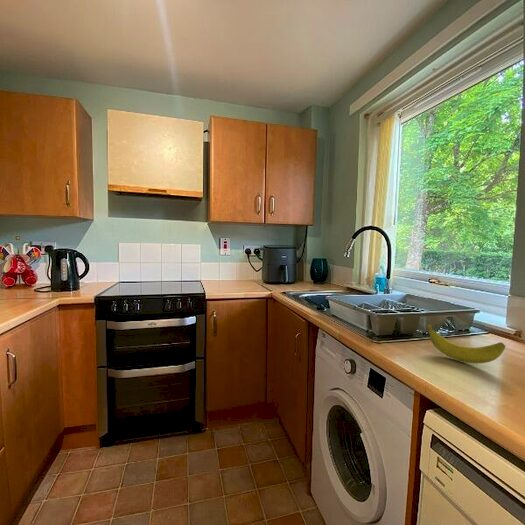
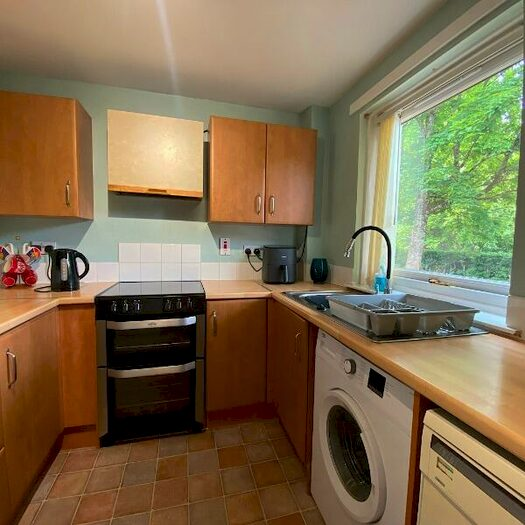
- banana (461, 346)
